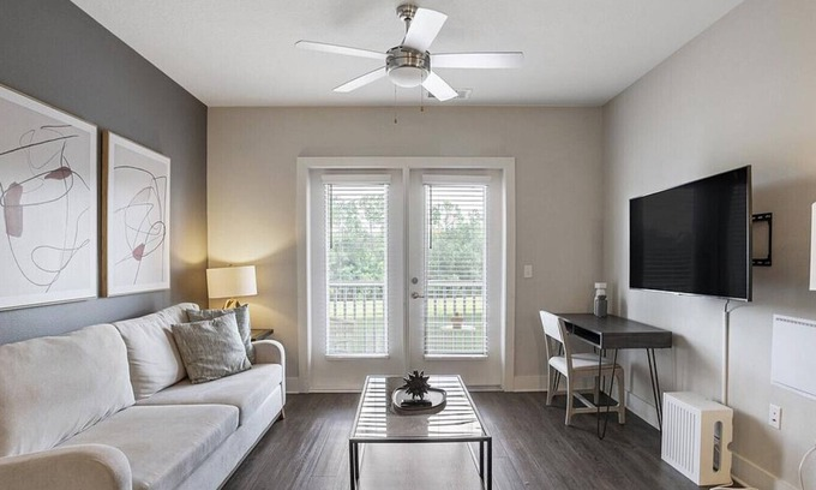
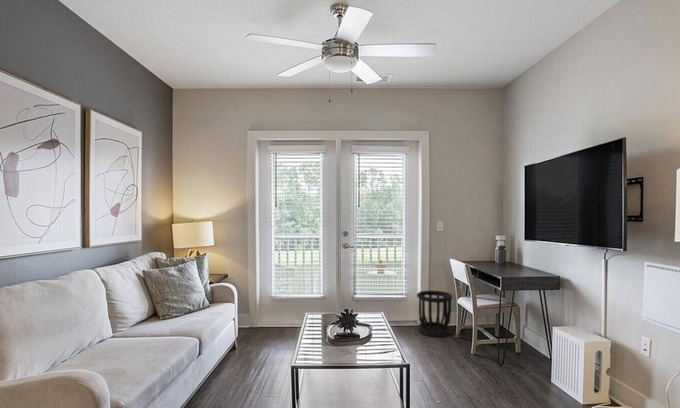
+ wastebasket (431, 312)
